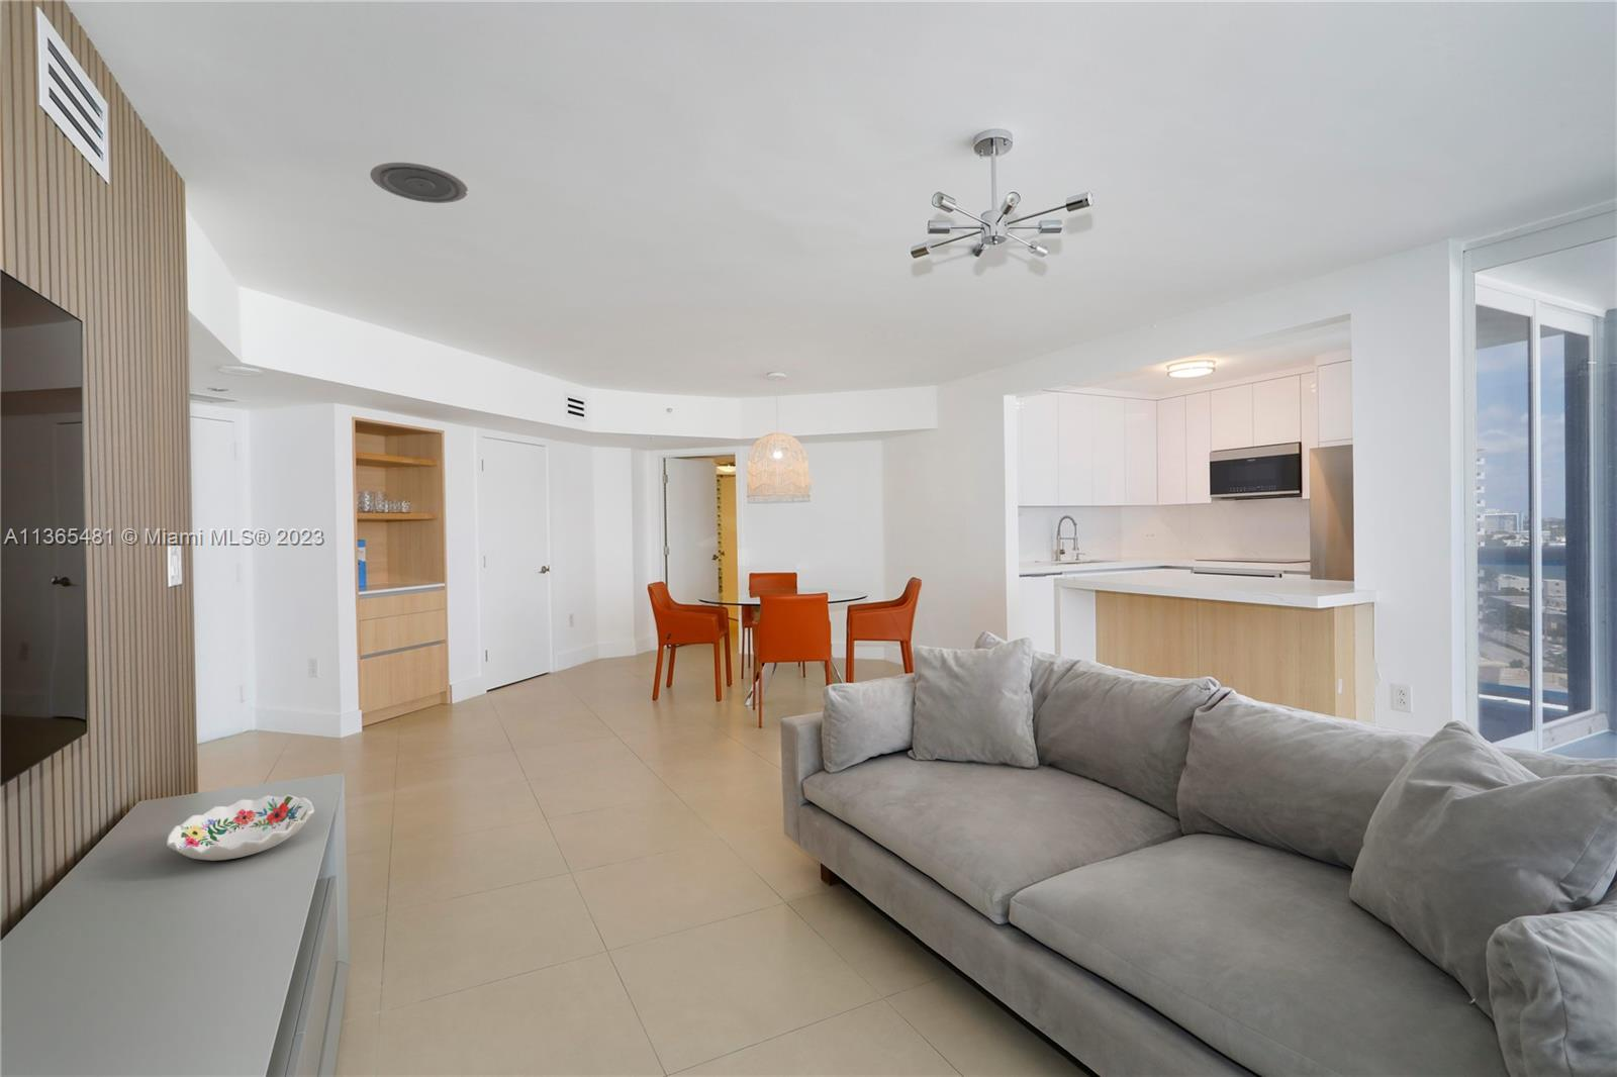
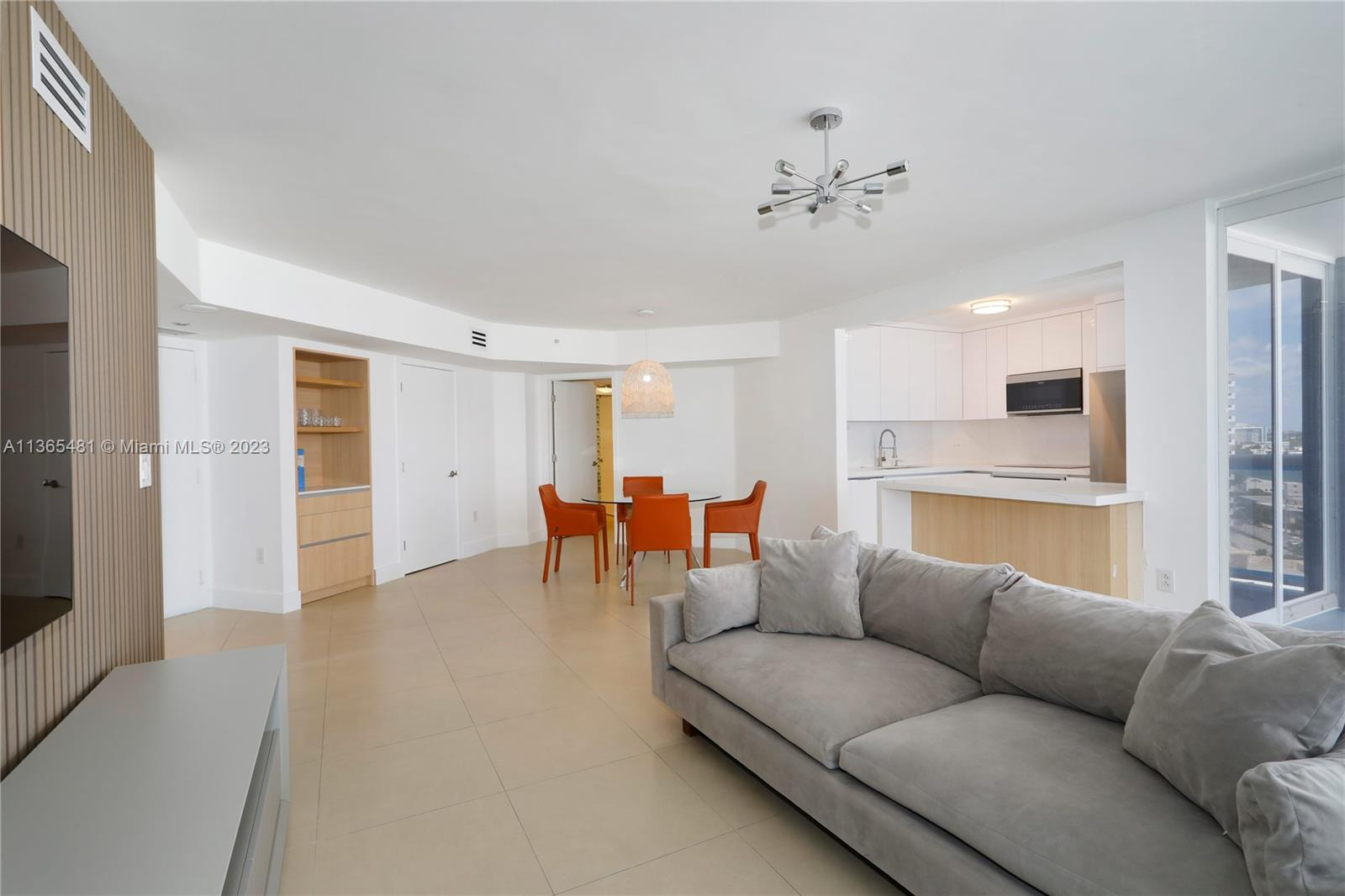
- recessed light (420, 180)
- decorative bowl (244, 829)
